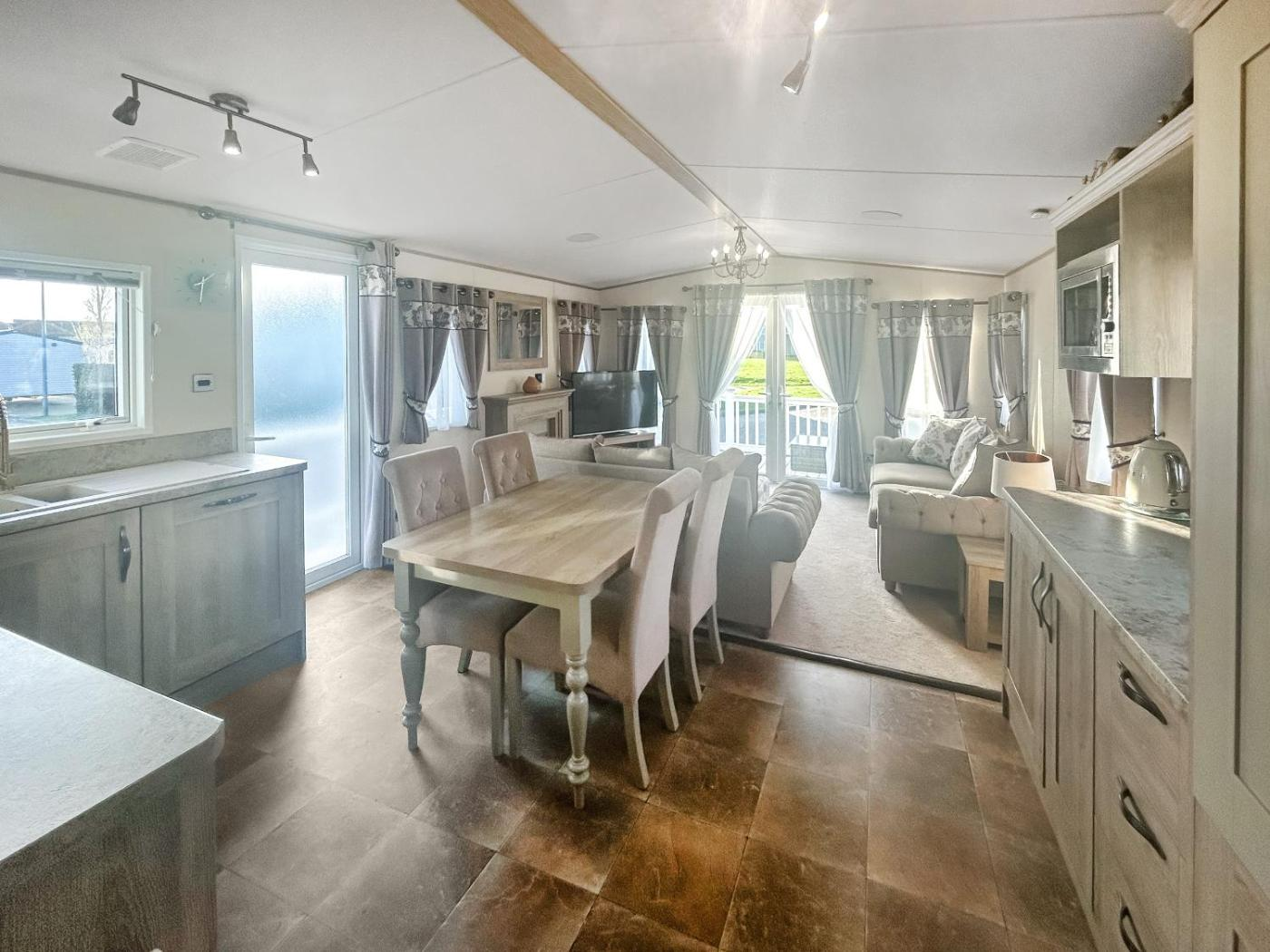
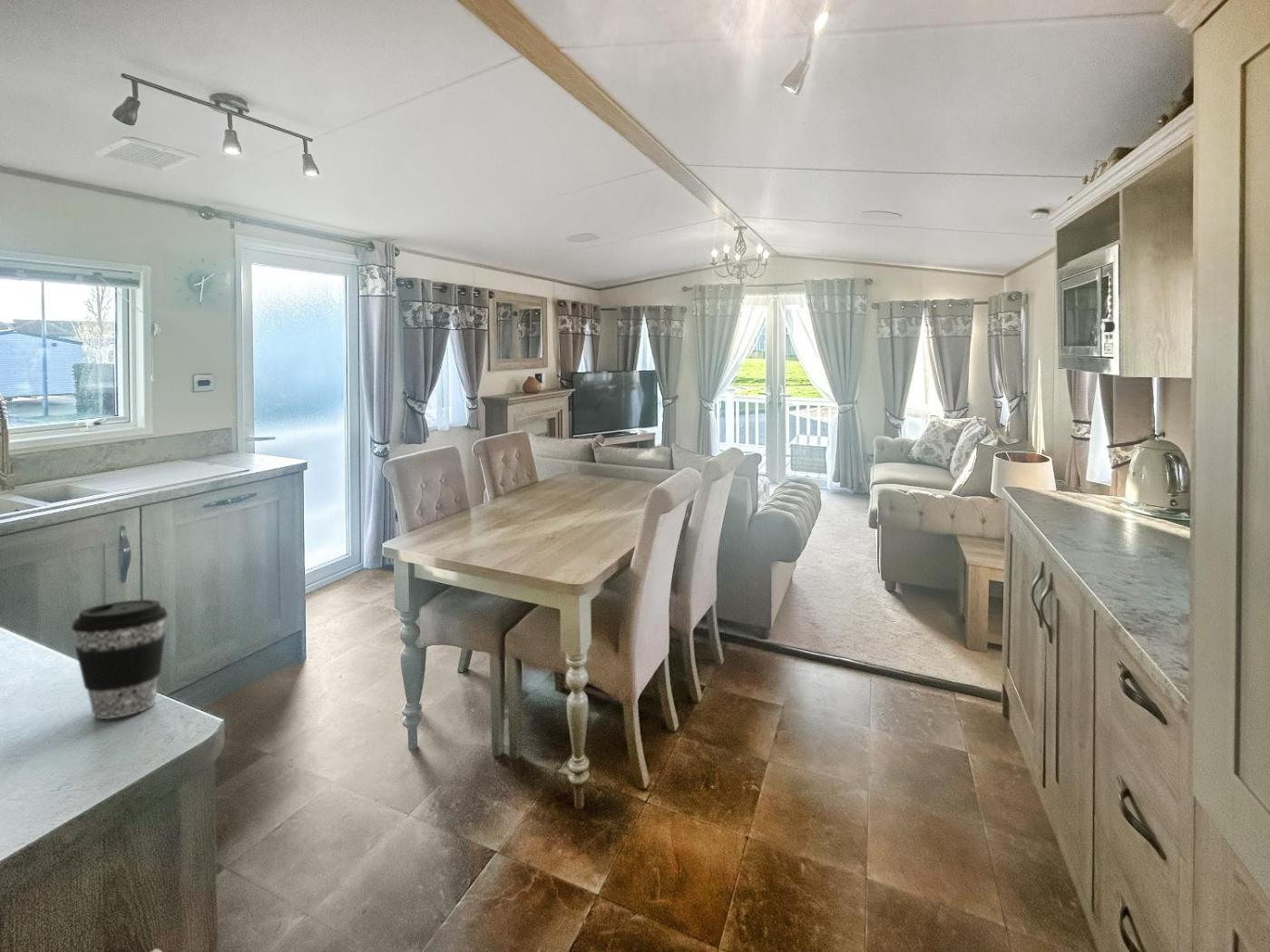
+ coffee cup (122, 657)
